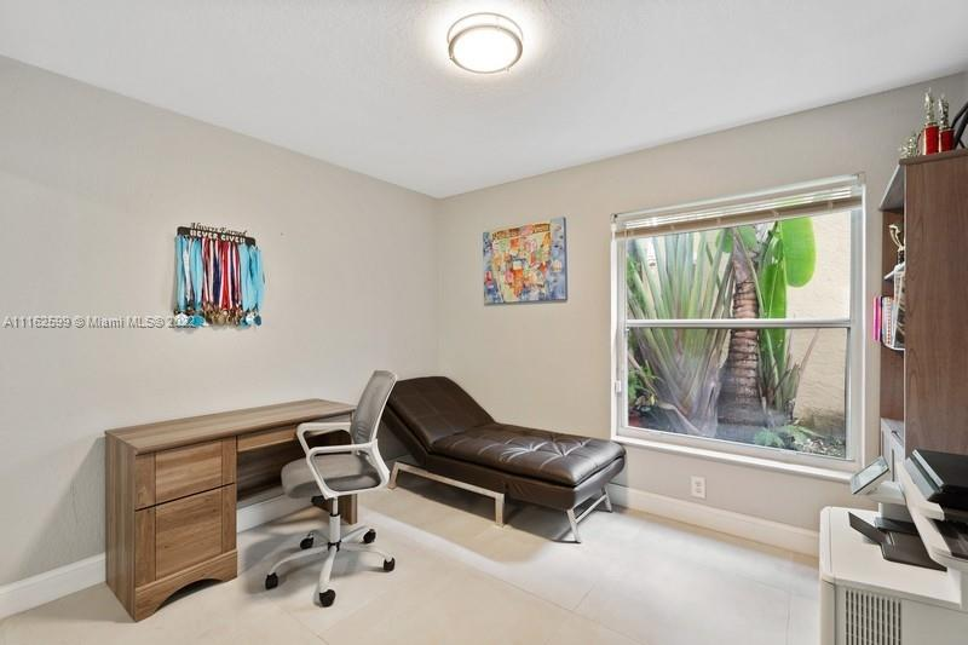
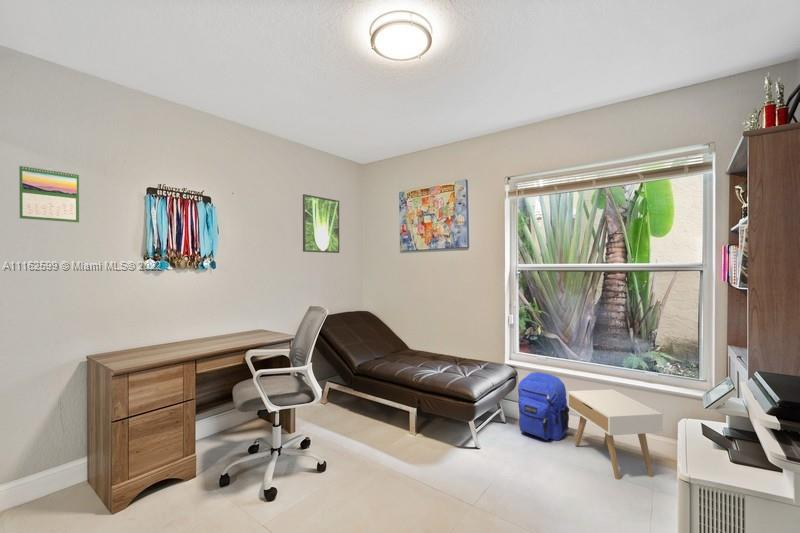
+ nightstand (611, 430)
+ backpack (542, 404)
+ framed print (321, 225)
+ calendar (50, 194)
